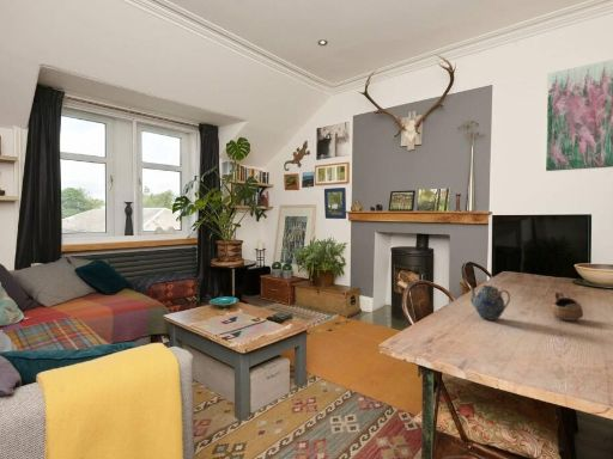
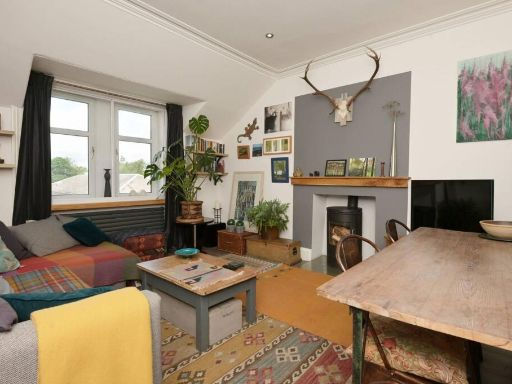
- teapot (487, 301)
- cup (566, 306)
